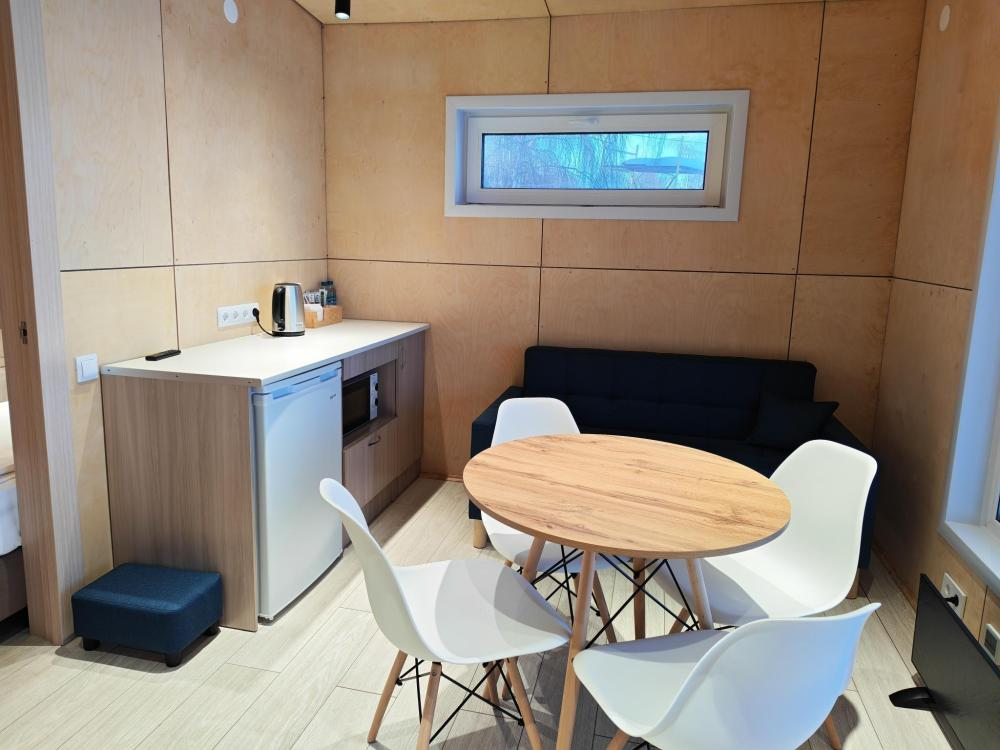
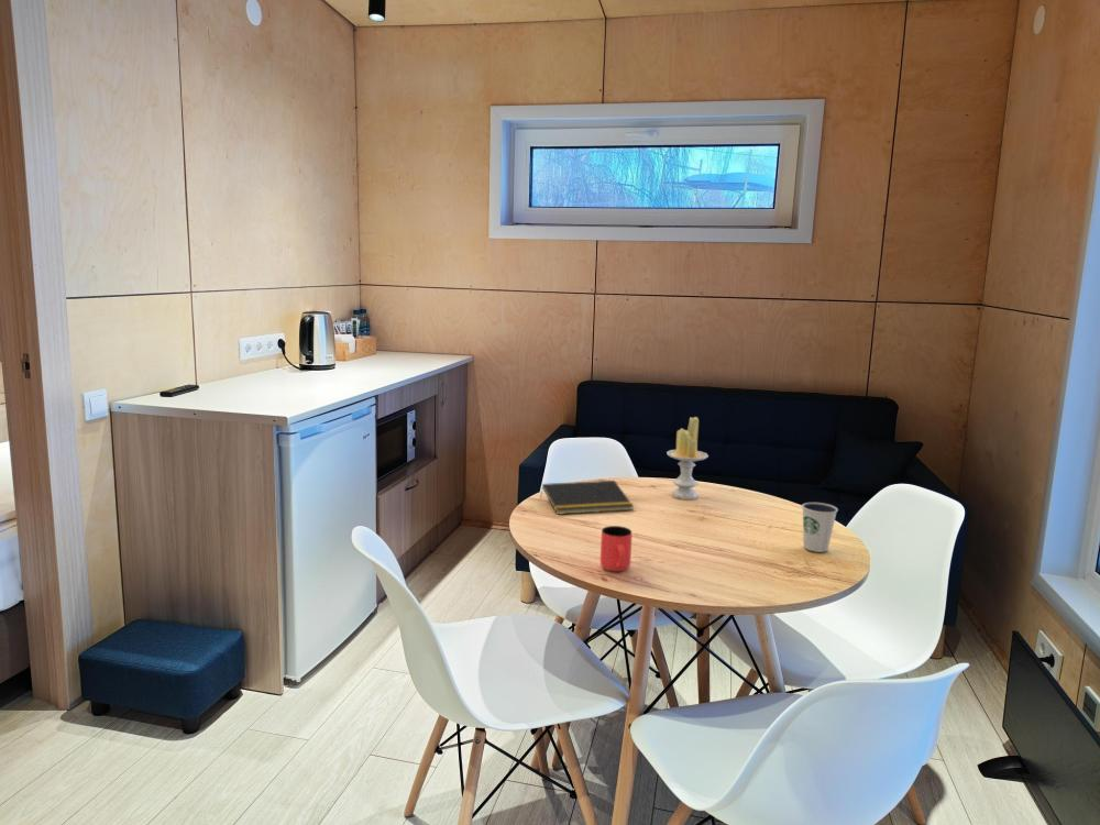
+ candle (686, 457)
+ dixie cup (817, 527)
+ cup (617, 551)
+ notepad (586, 496)
